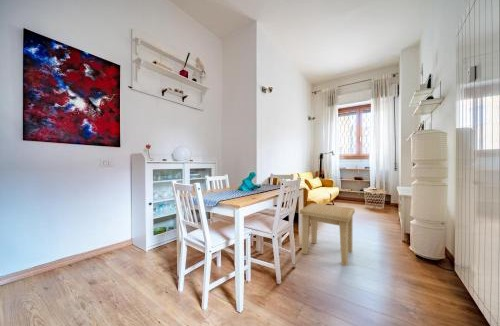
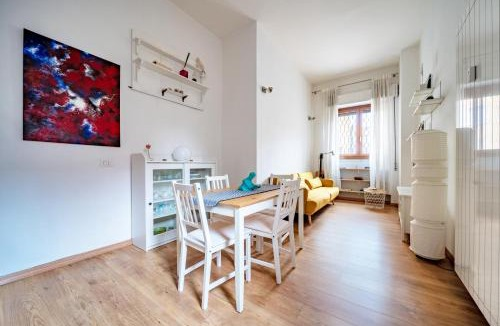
- side table (328, 223)
